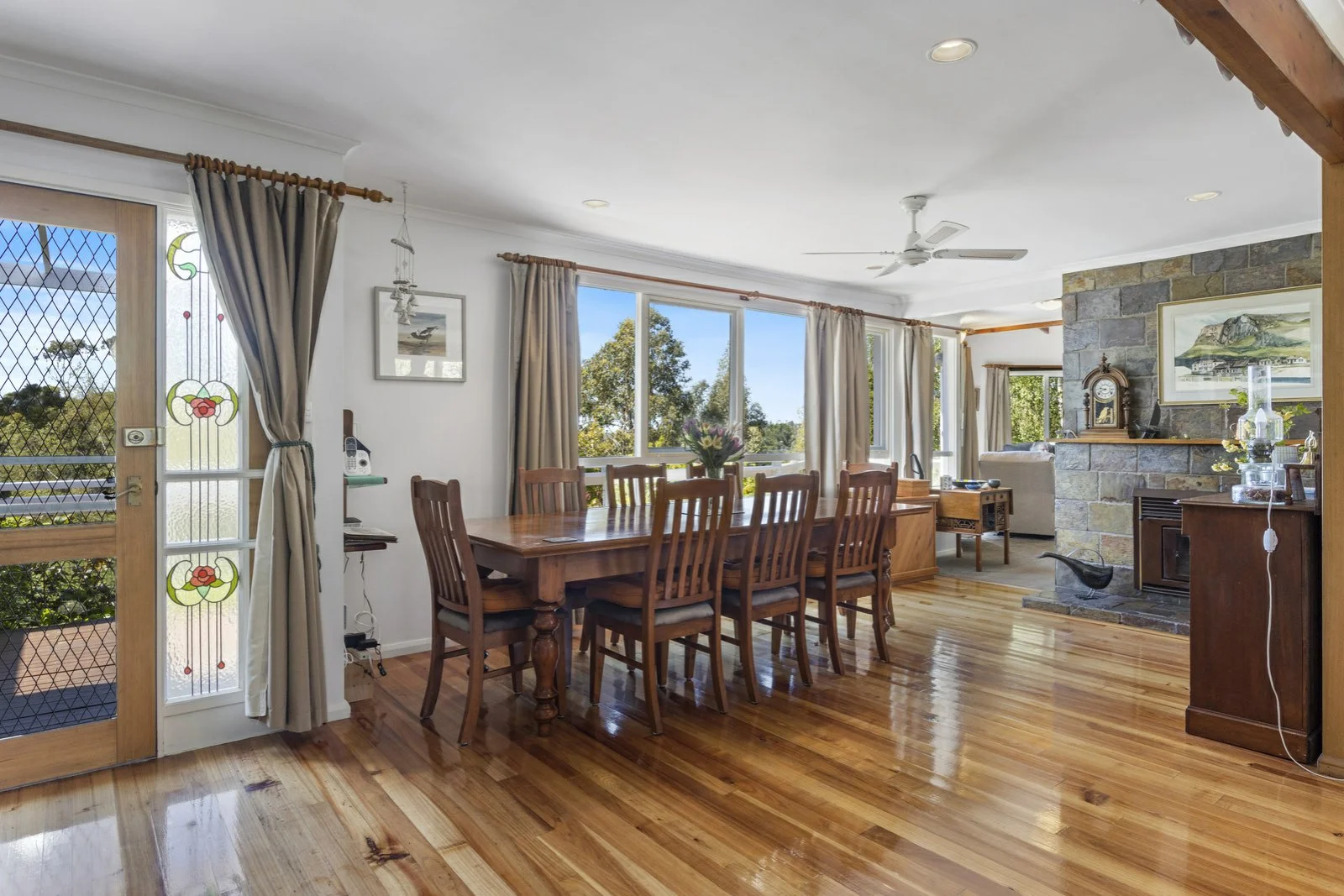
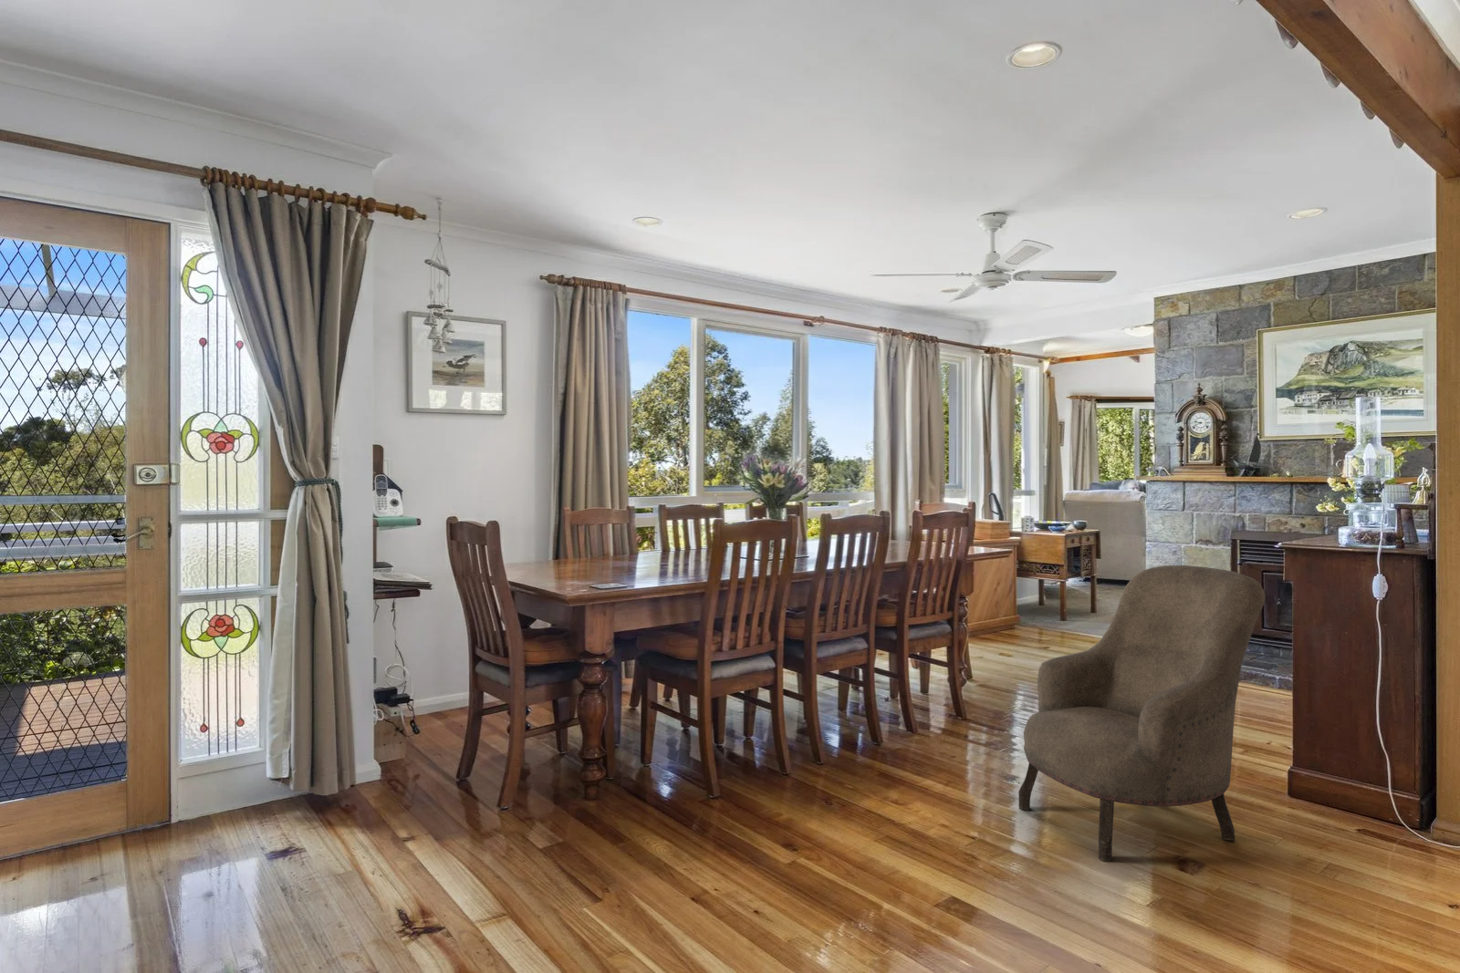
+ armchair (1140, 695)
